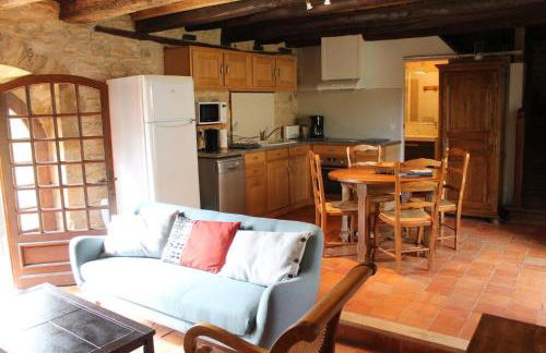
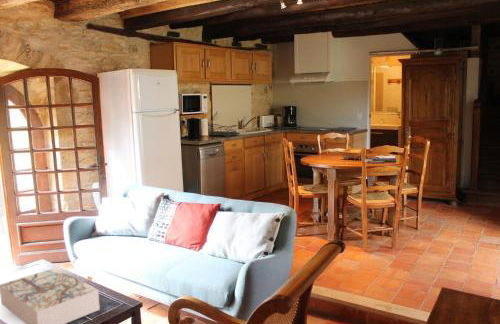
+ board game (48, 296)
